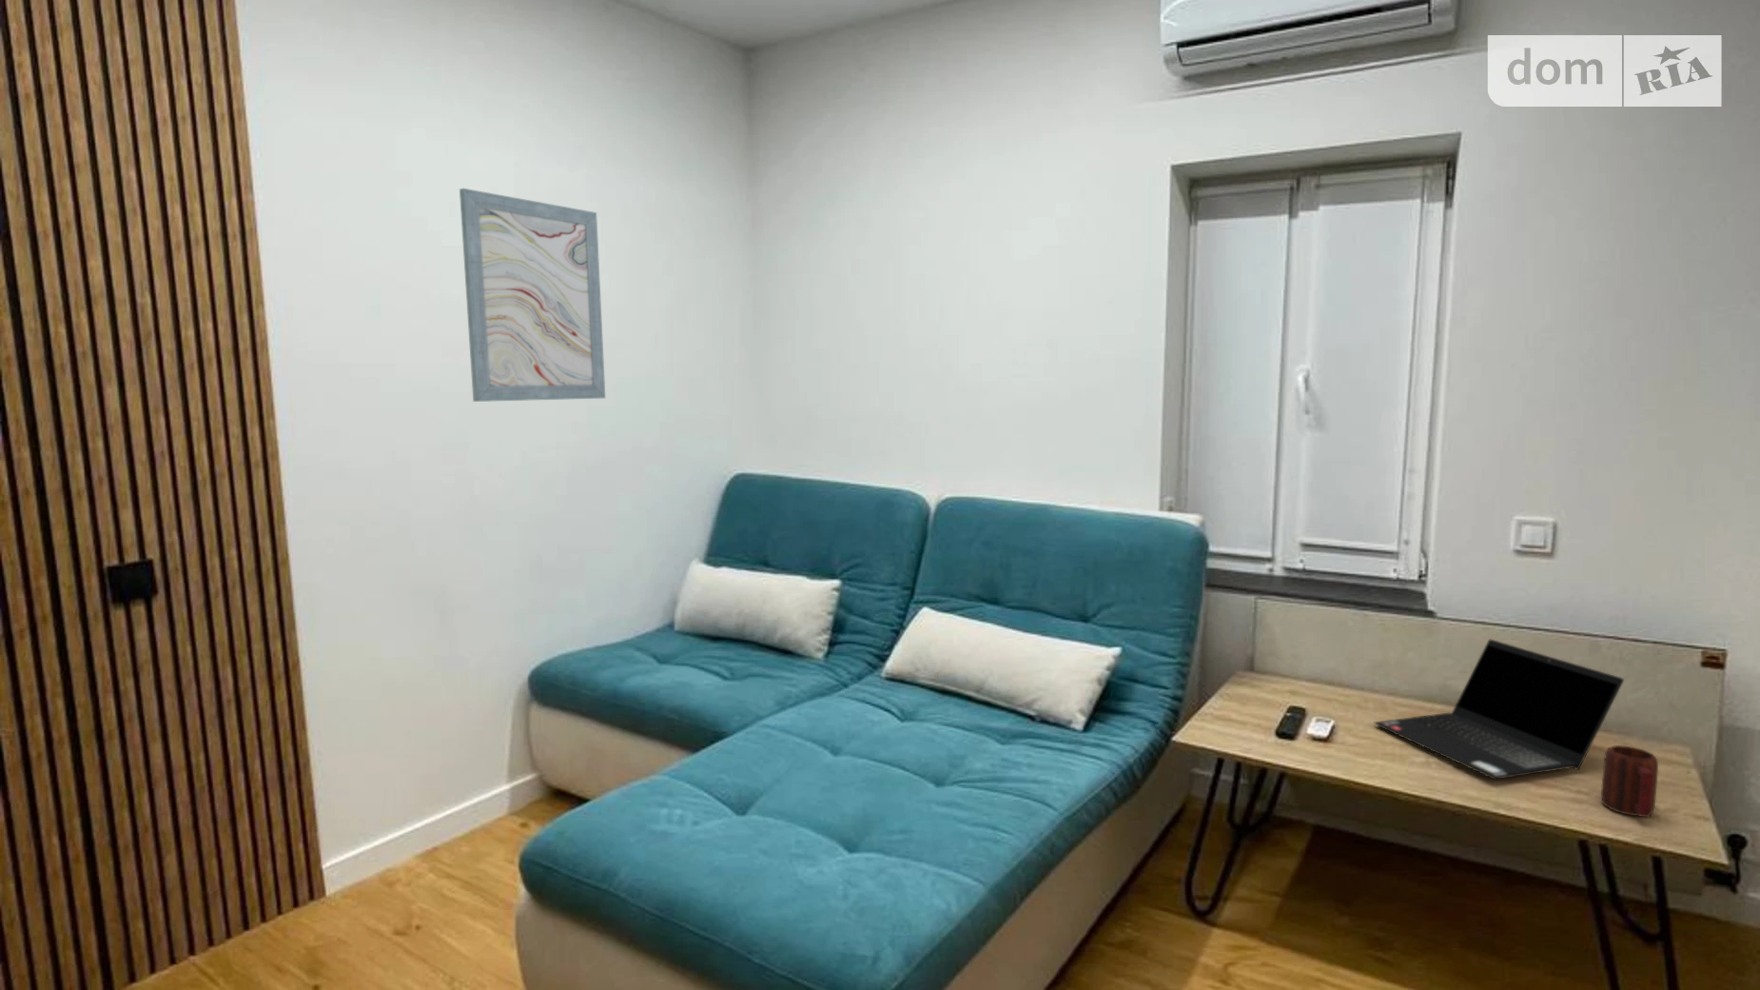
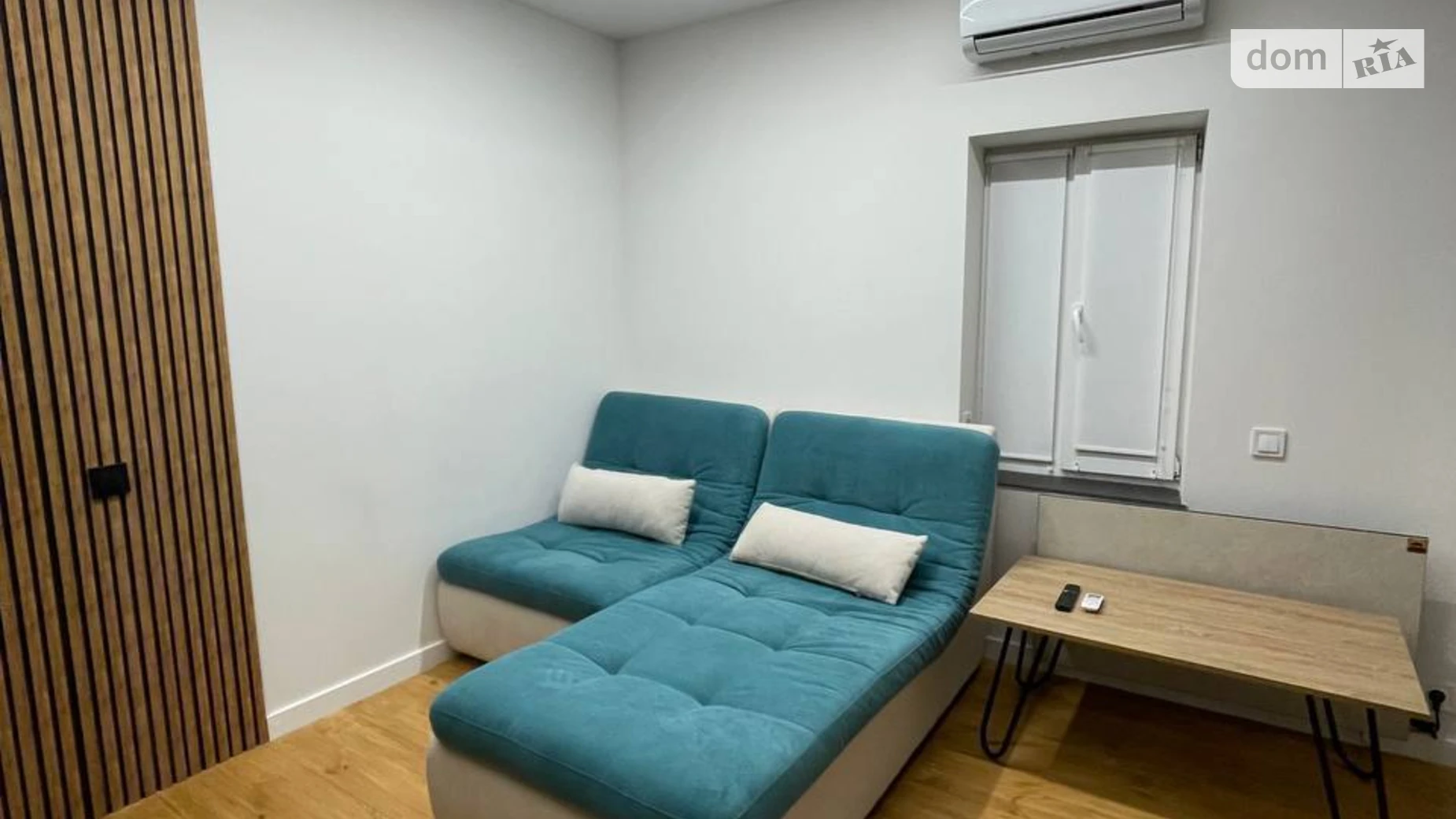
- wall art (538, 302)
- laptop computer (1490, 705)
- mug (1632, 783)
